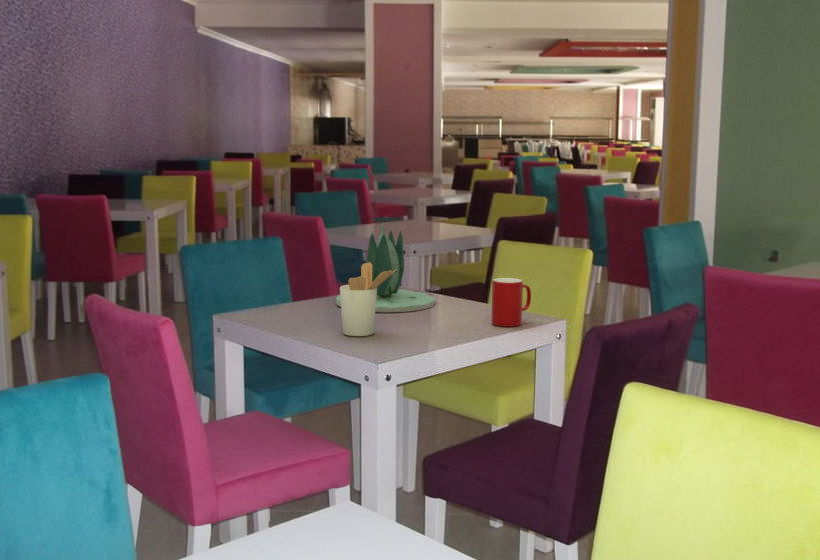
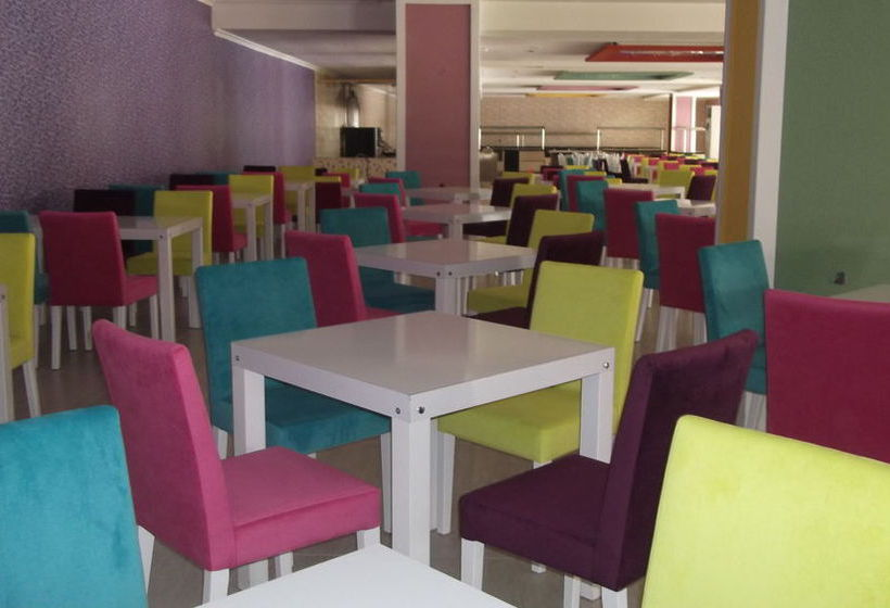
- utensil holder (367, 299)
- cup (513, 301)
- succulent plant (385, 263)
